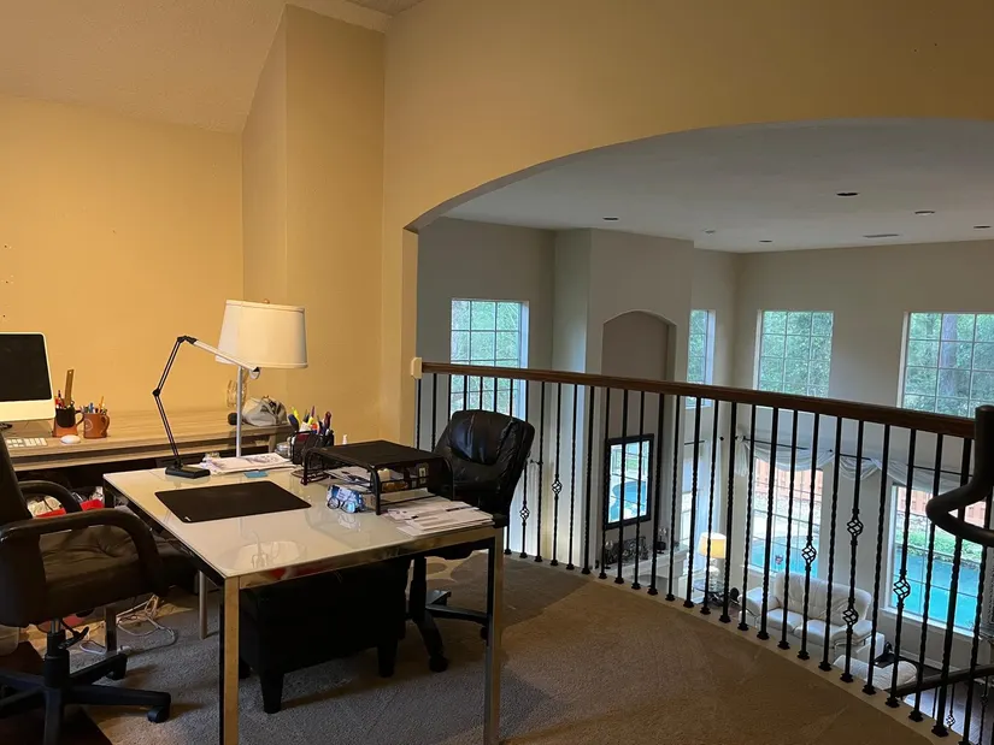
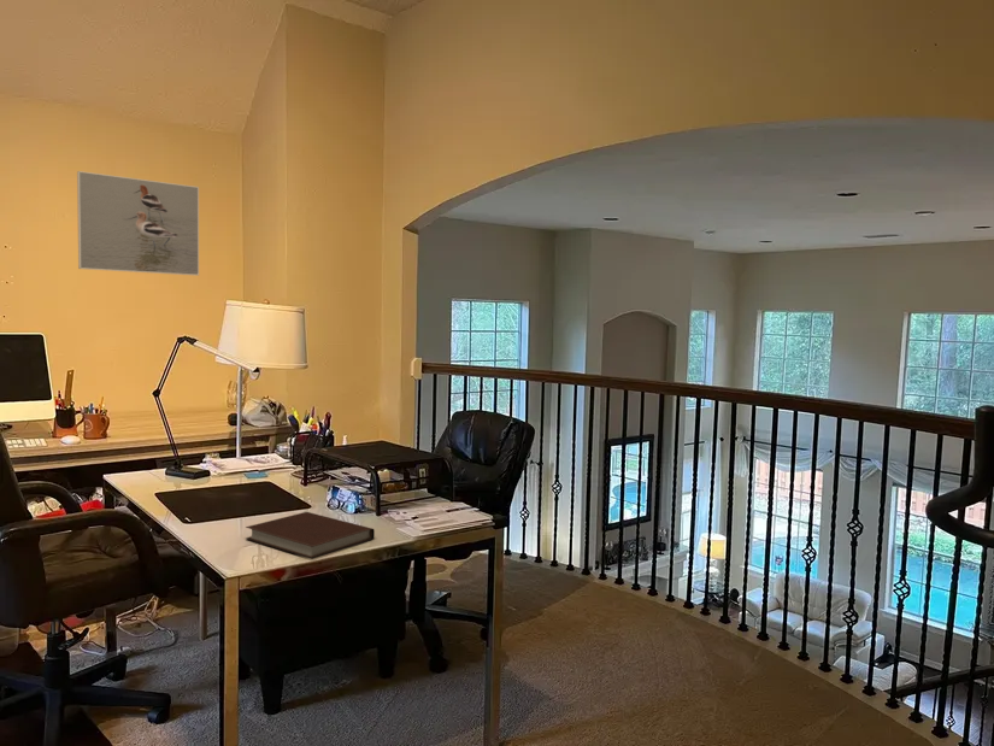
+ notebook (310, 533)
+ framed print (141, 225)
